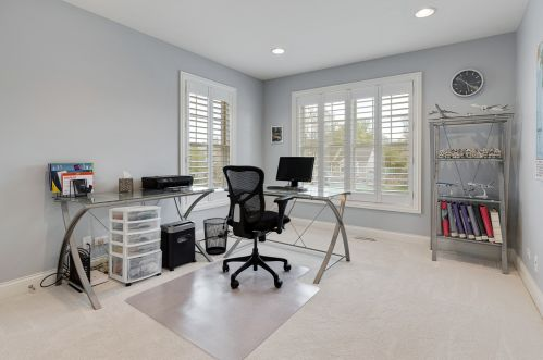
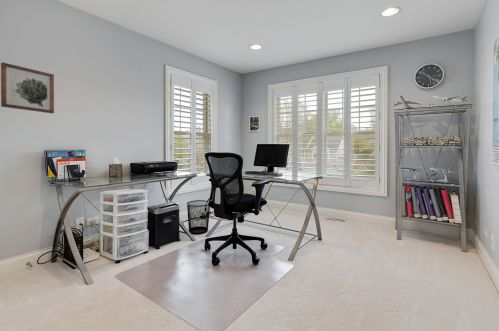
+ wall art (29, 89)
